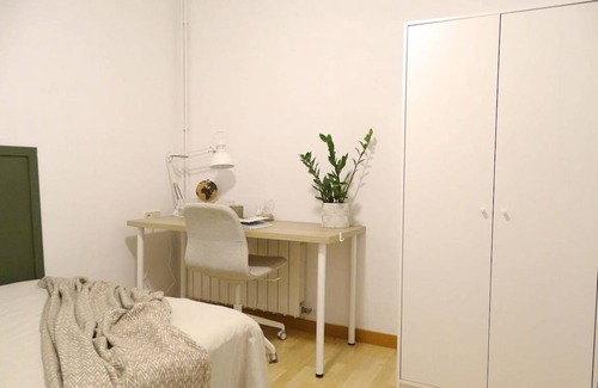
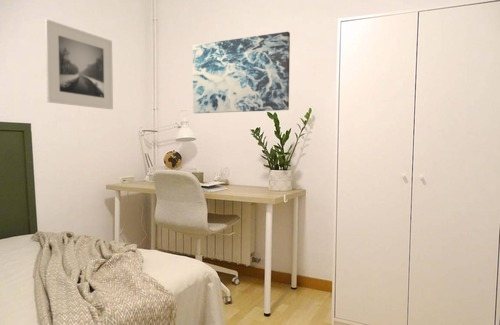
+ wall art (238, 75)
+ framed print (82, 68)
